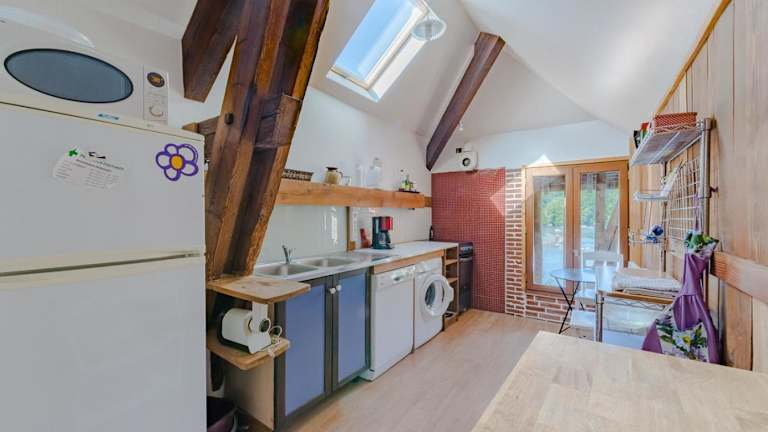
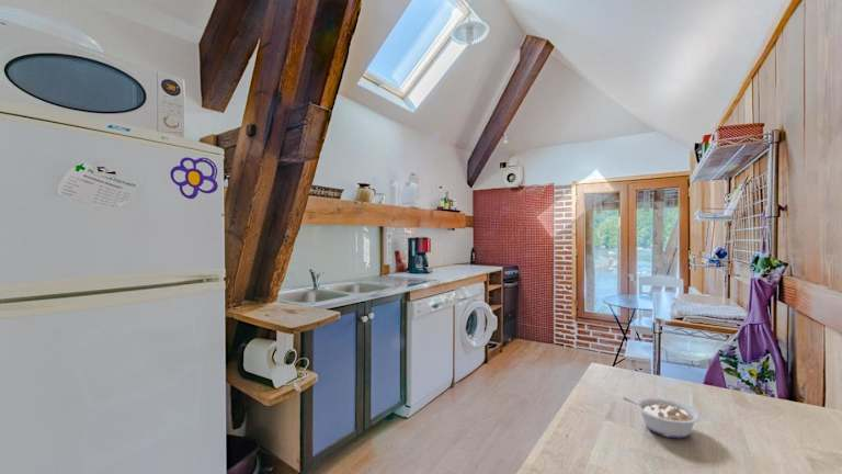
+ legume (664, 417)
